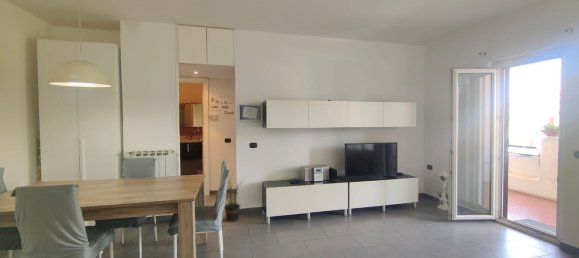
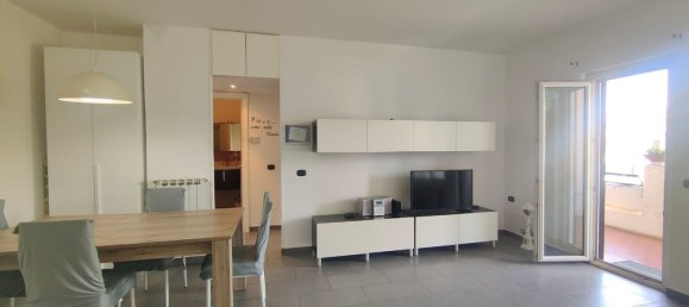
- potted plant (231, 198)
